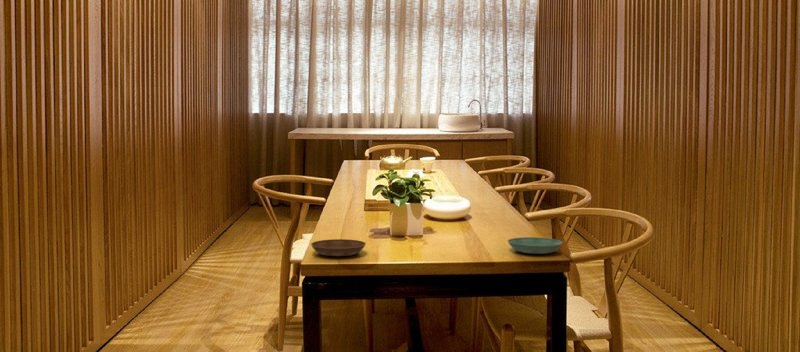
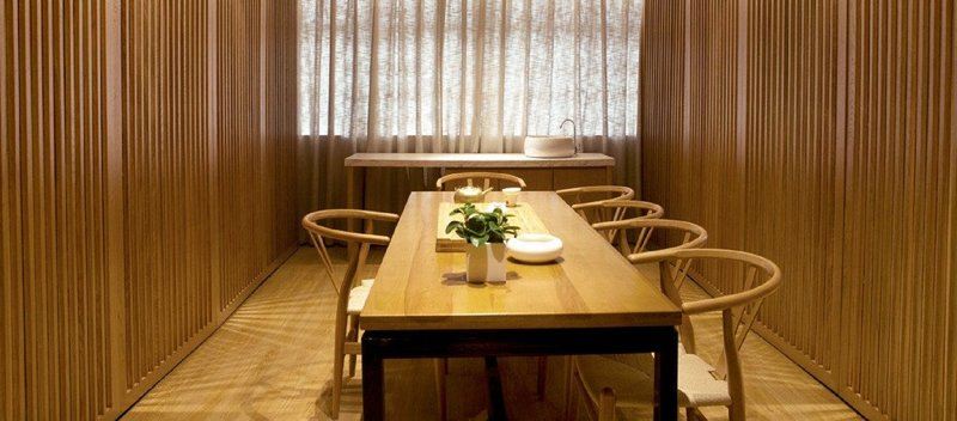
- saucer (338, 248)
- saucer (534, 245)
